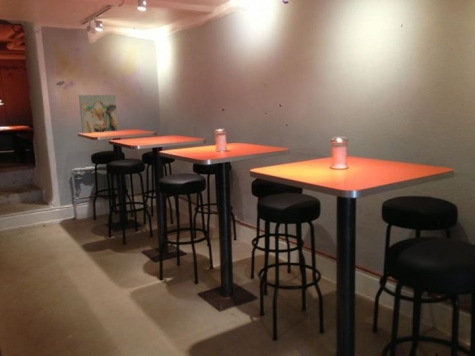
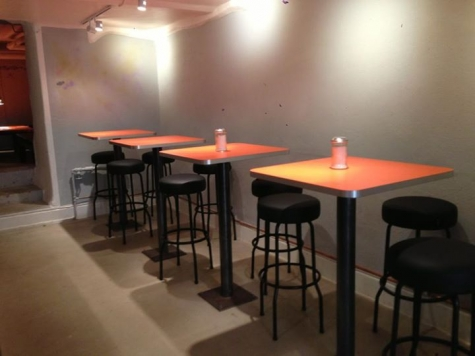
- wall art (99, 117)
